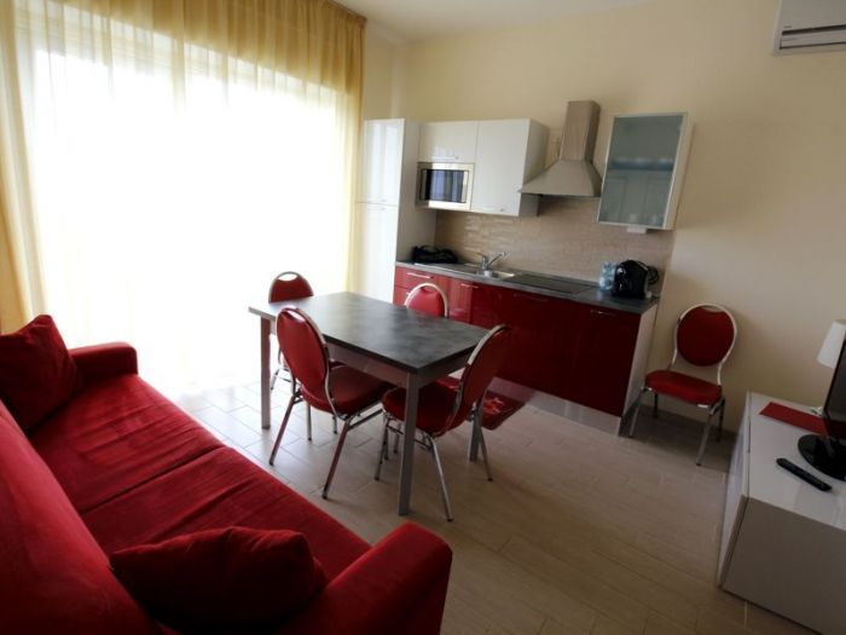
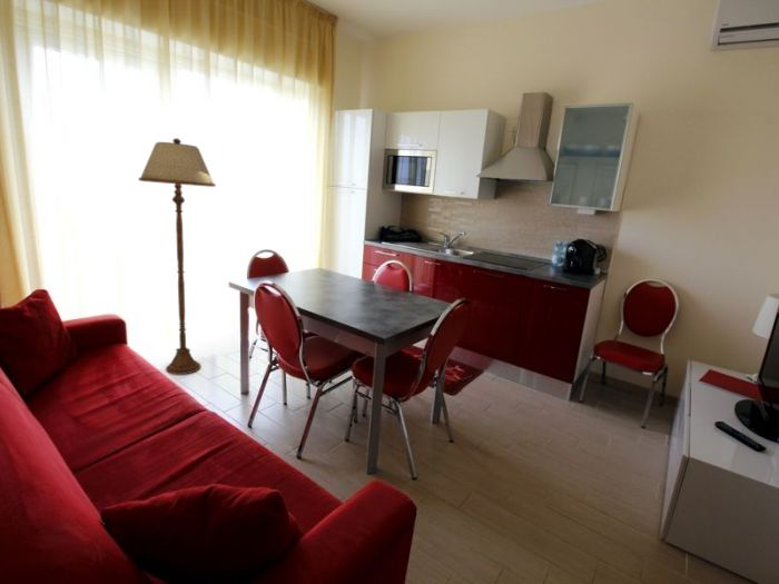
+ floor lamp (180, 259)
